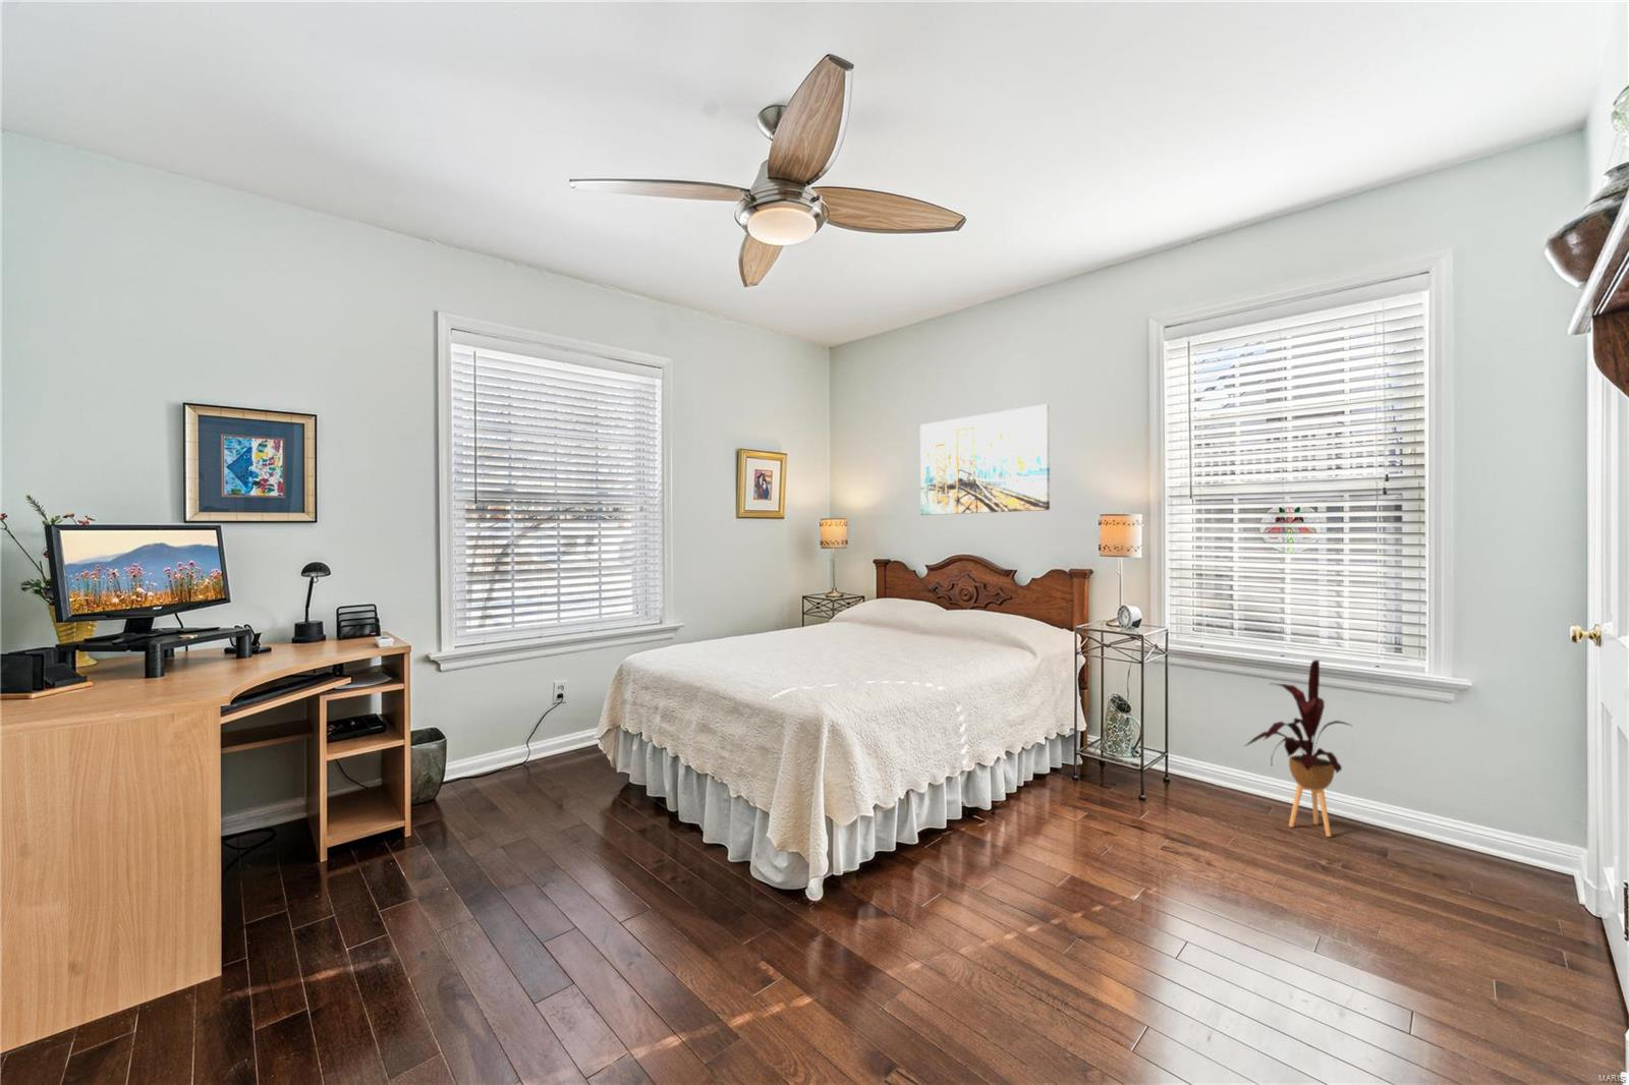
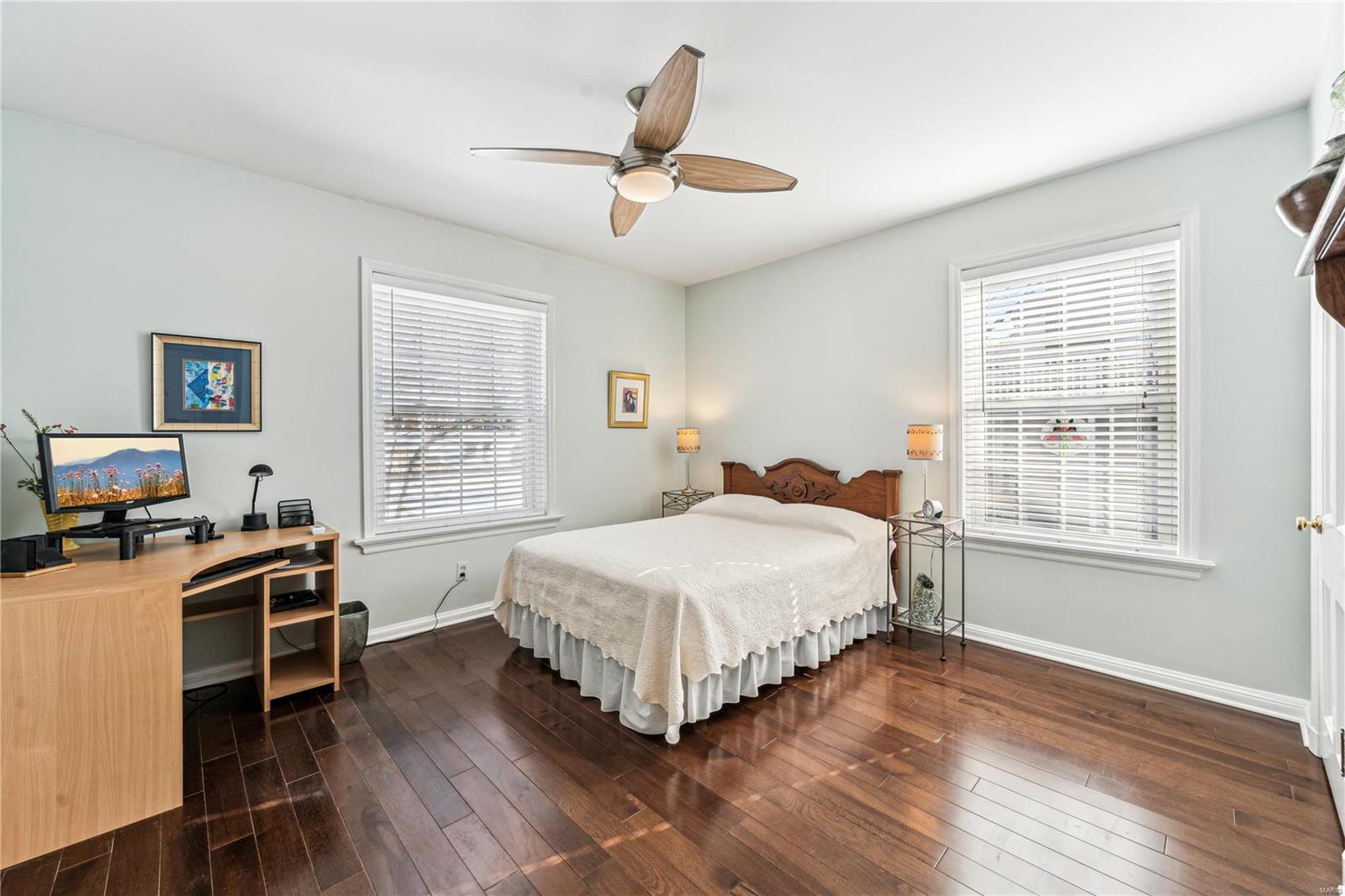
- house plant (1300, 741)
- wall art (980, 464)
